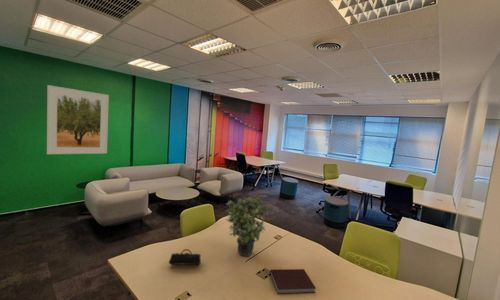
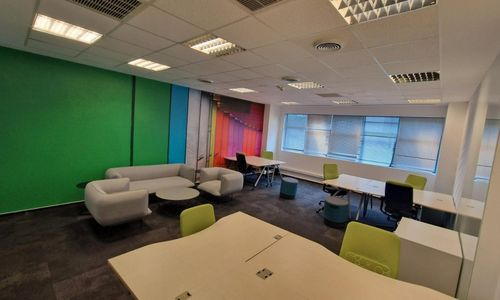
- potted plant (243, 225)
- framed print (80, 122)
- notebook (291, 280)
- pencil case (185, 259)
